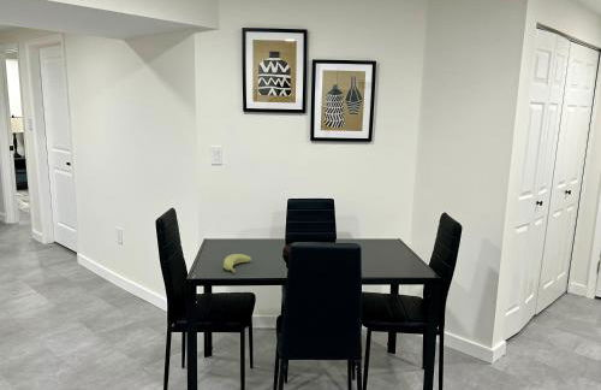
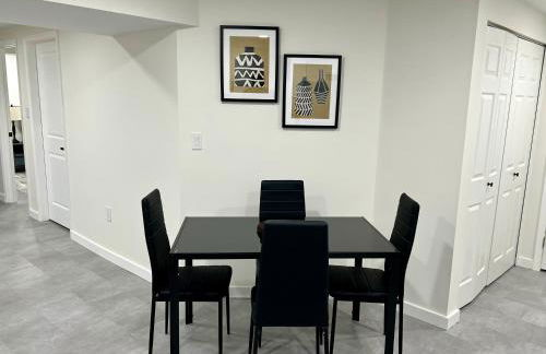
- banana (237, 261)
